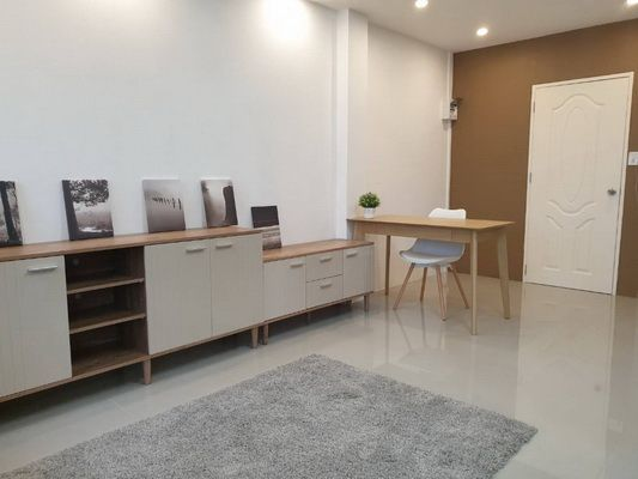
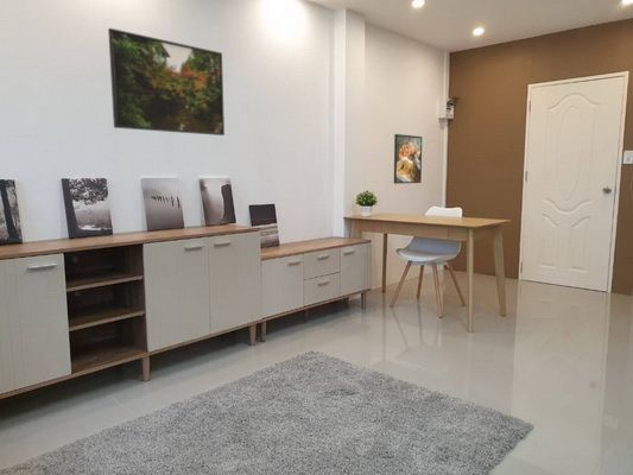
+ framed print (407, 159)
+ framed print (172, 87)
